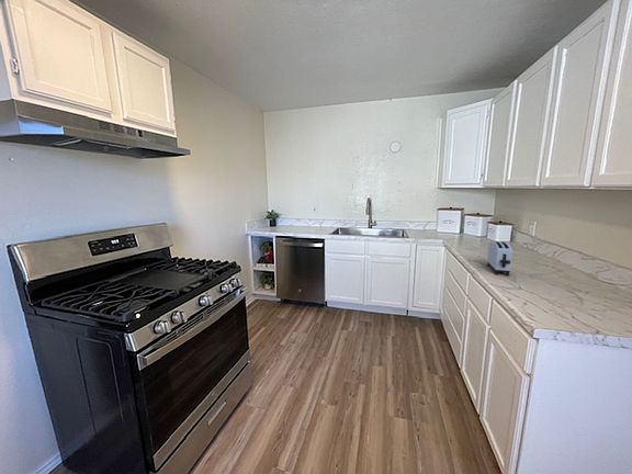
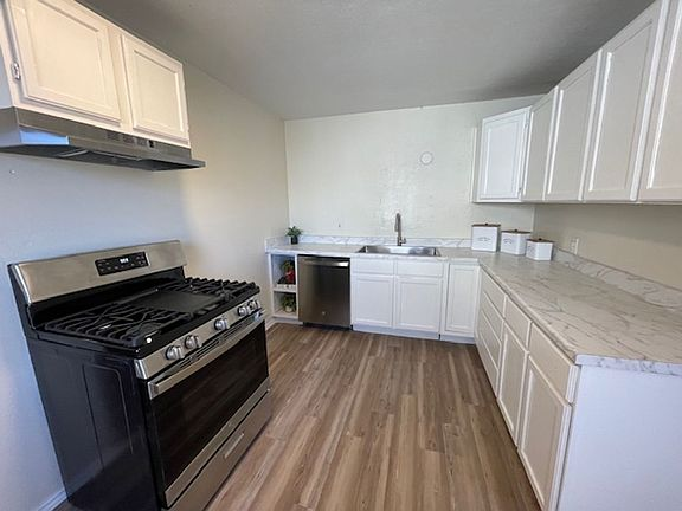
- toaster (498, 256)
